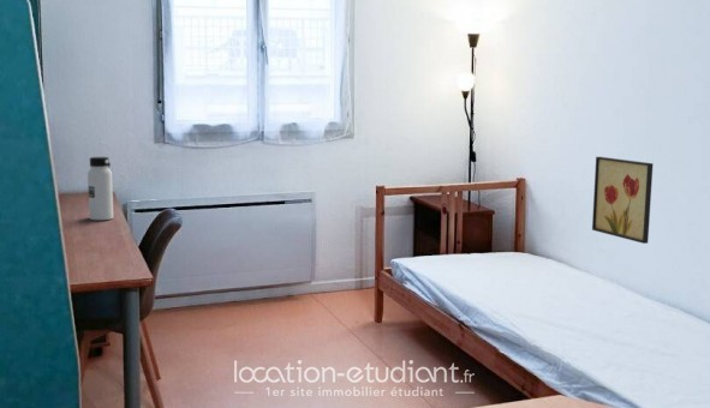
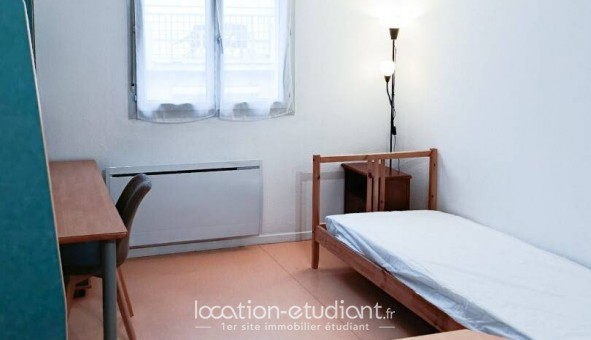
- water bottle (100, 187)
- wall art (622, 198)
